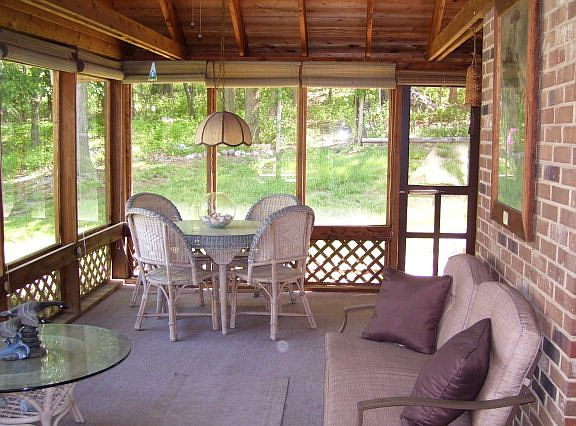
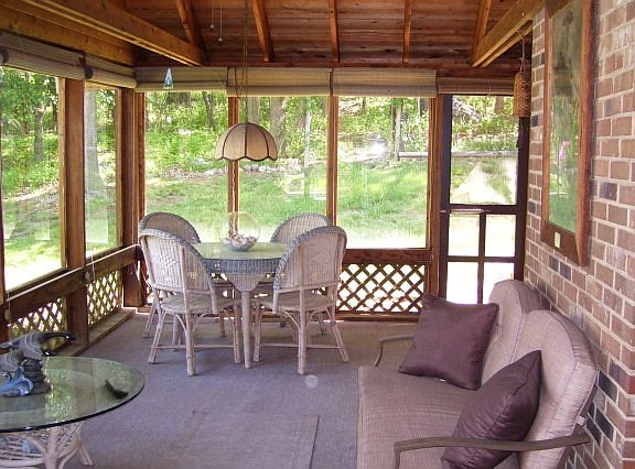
+ remote control (116, 386)
